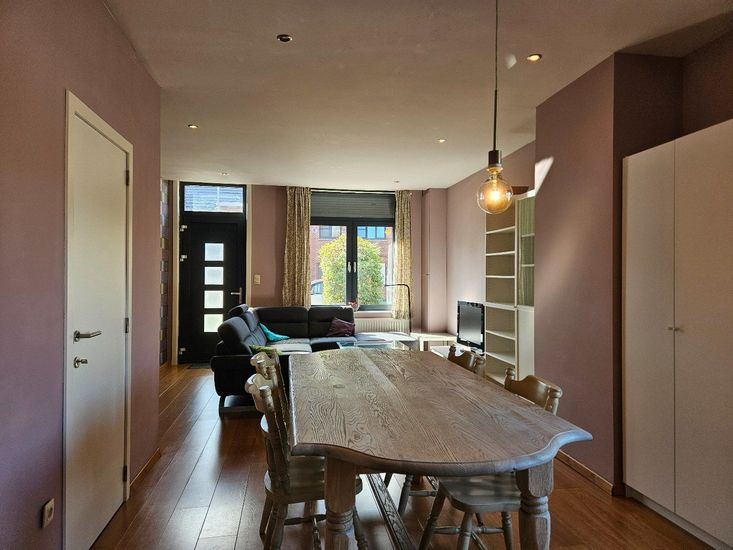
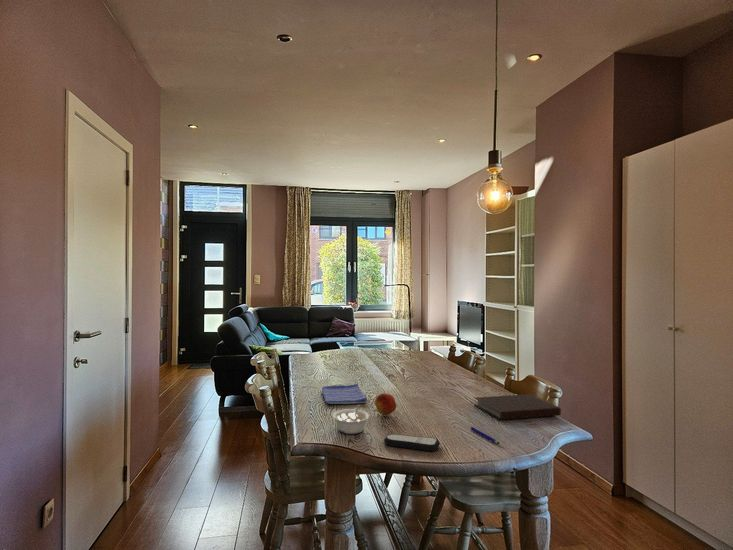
+ remote control (411, 441)
+ fruit (385, 404)
+ legume (350, 420)
+ dish towel (343, 393)
+ pen (484, 435)
+ notebook (515, 406)
